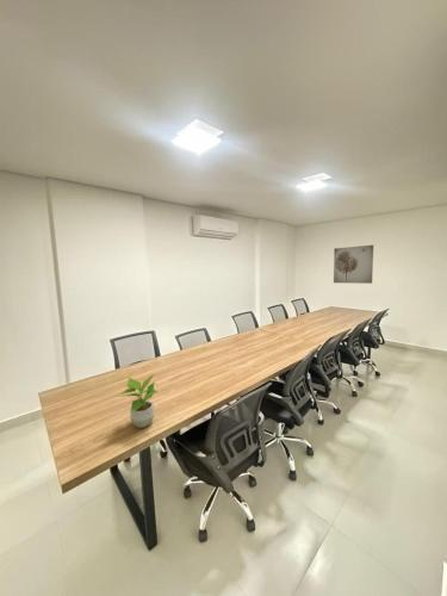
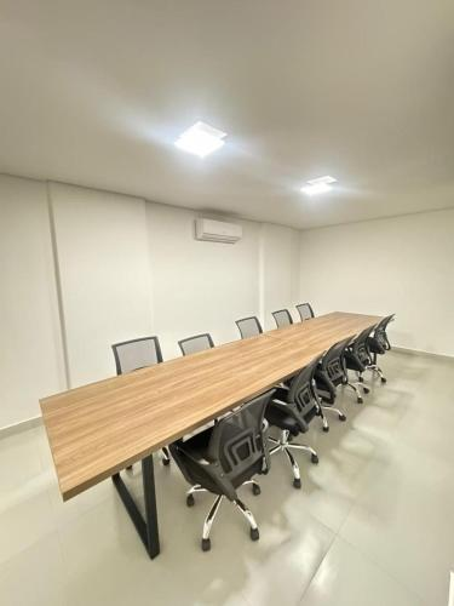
- wall art (352, 265)
- potted plant (137, 402)
